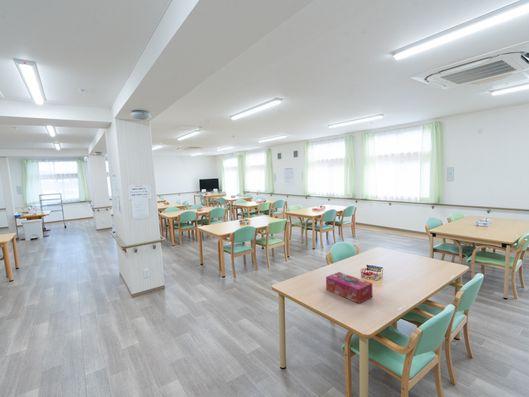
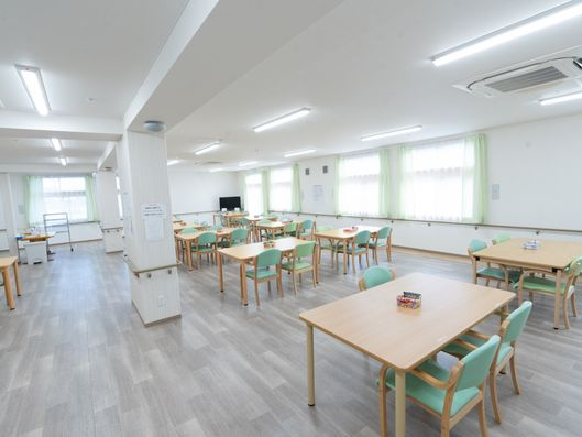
- tissue box (348, 286)
